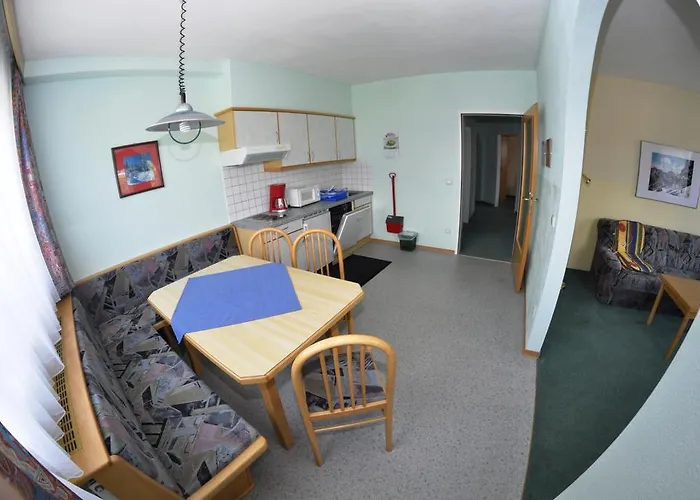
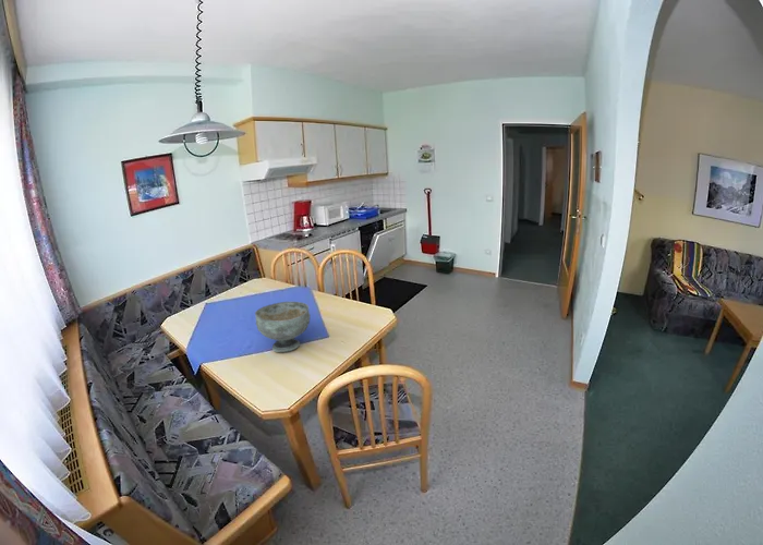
+ decorative bowl (284, 327)
